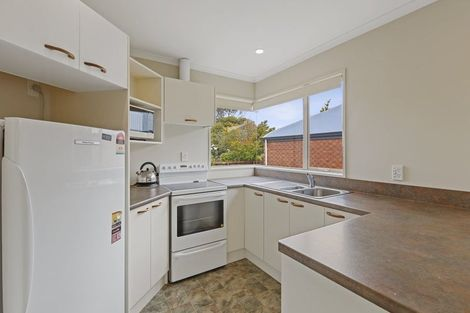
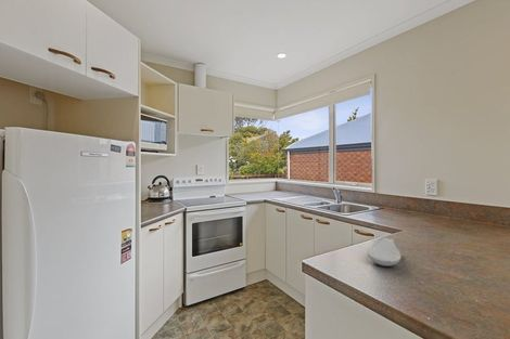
+ spoon rest (385, 250)
